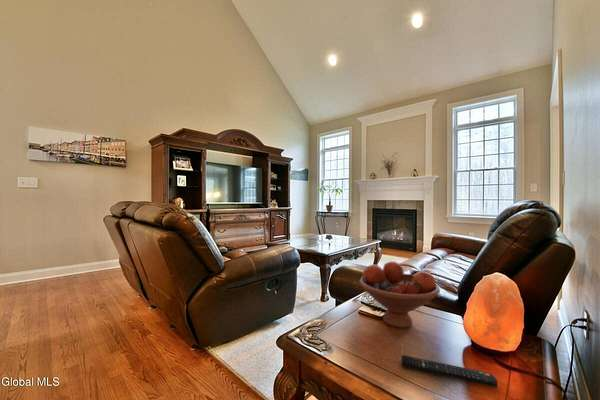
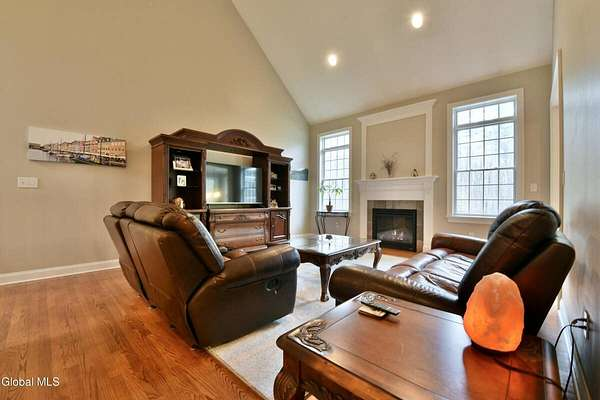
- fruit bowl (397, 294)
- remote control (446, 370)
